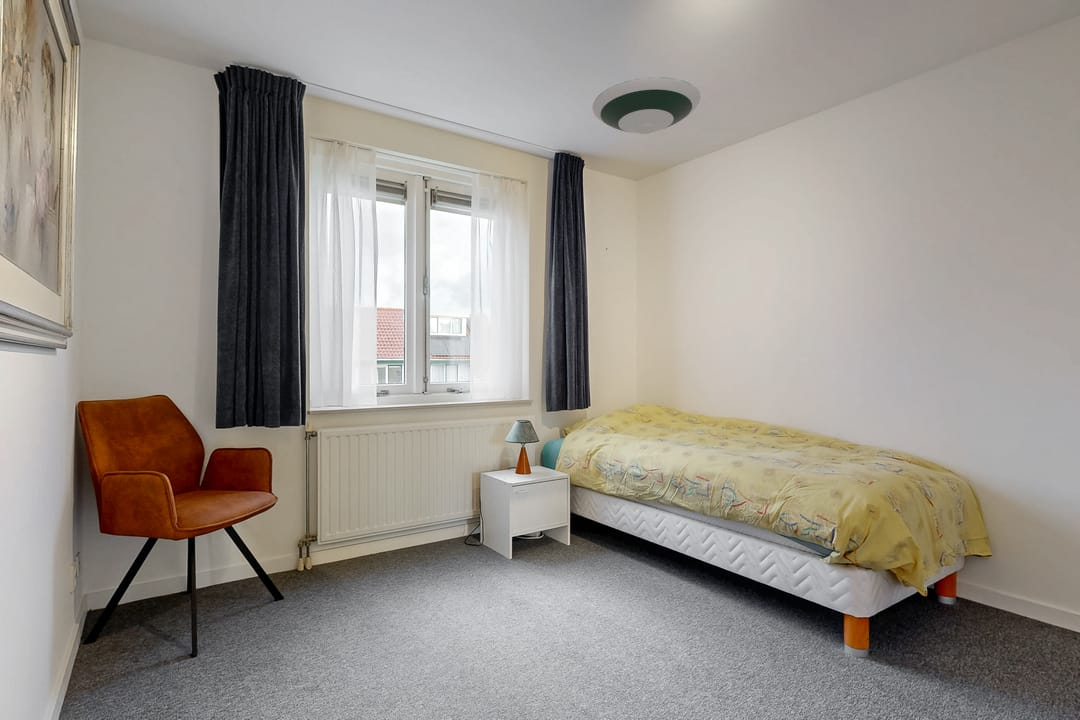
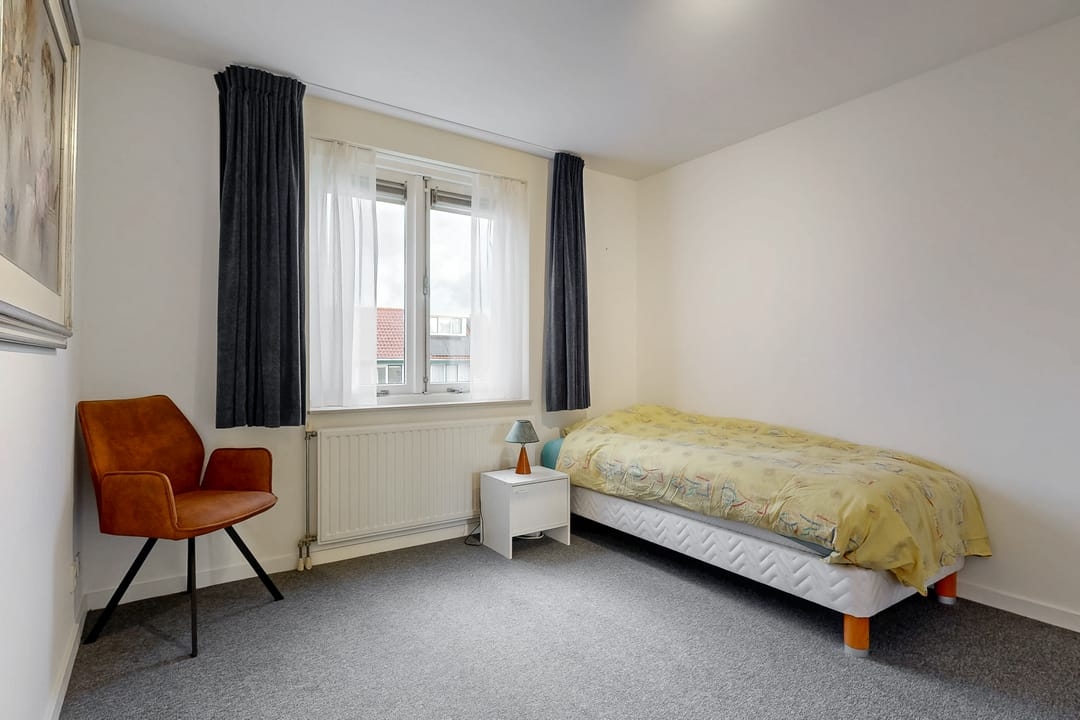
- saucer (645, 117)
